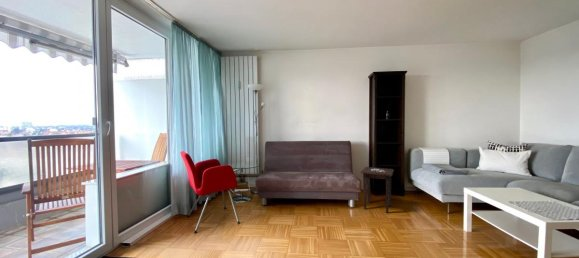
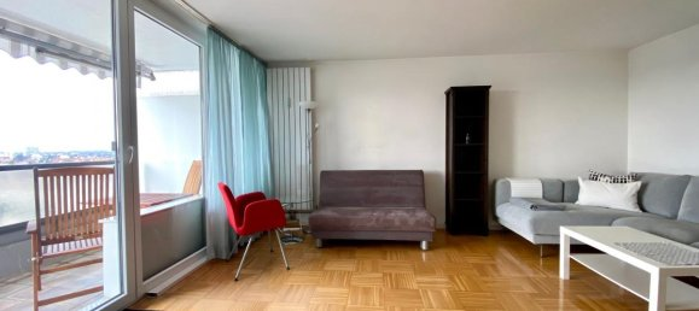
- side table (369, 188)
